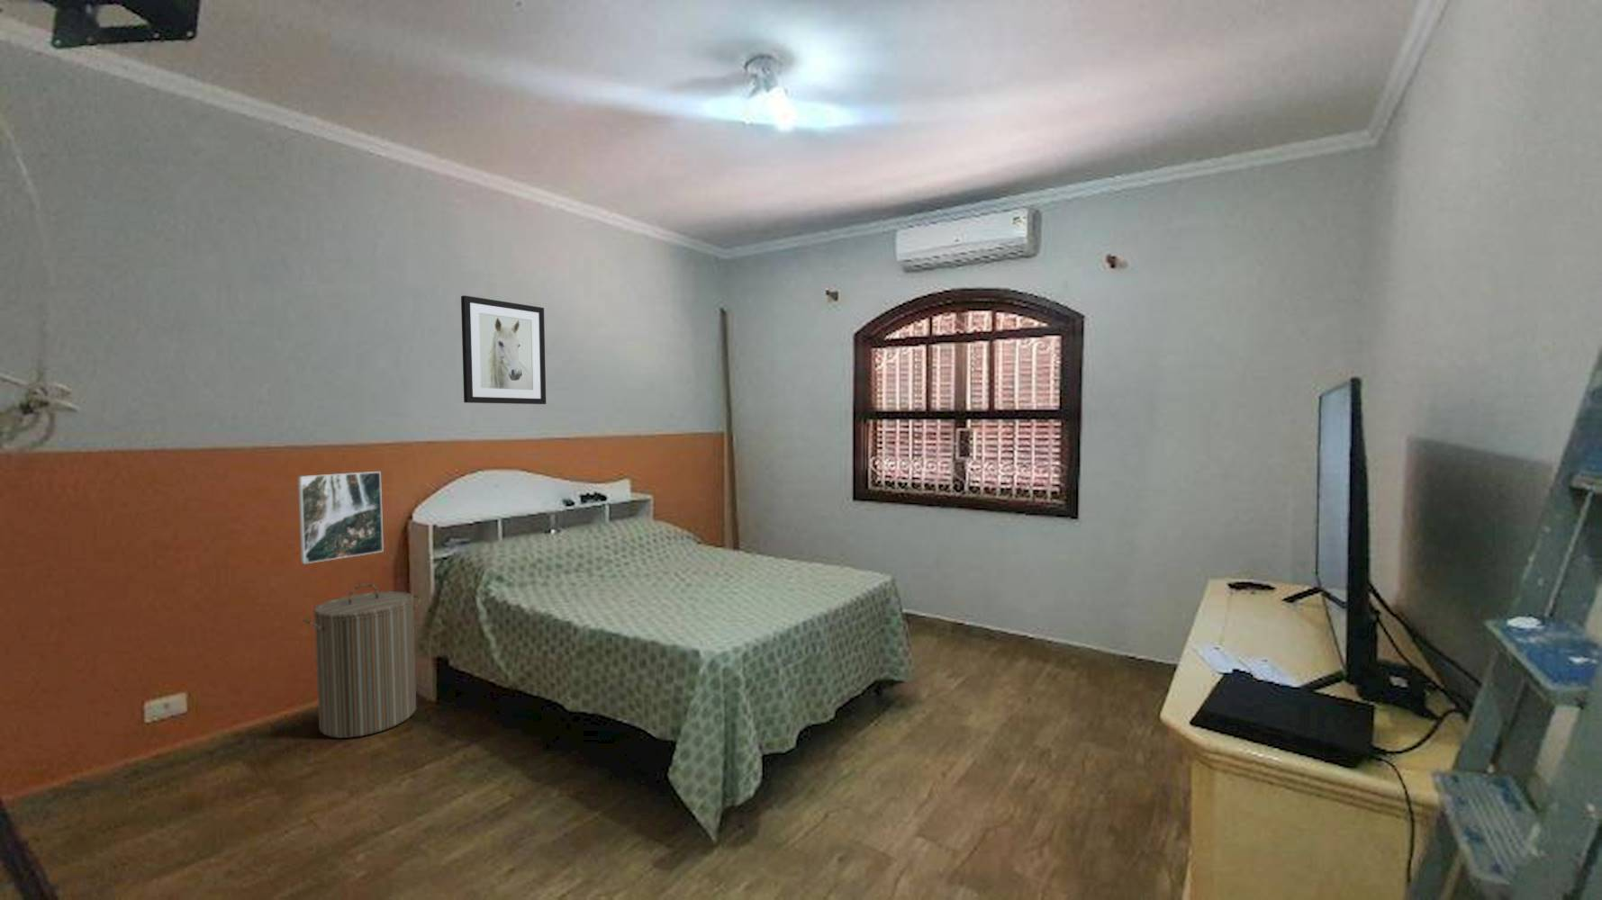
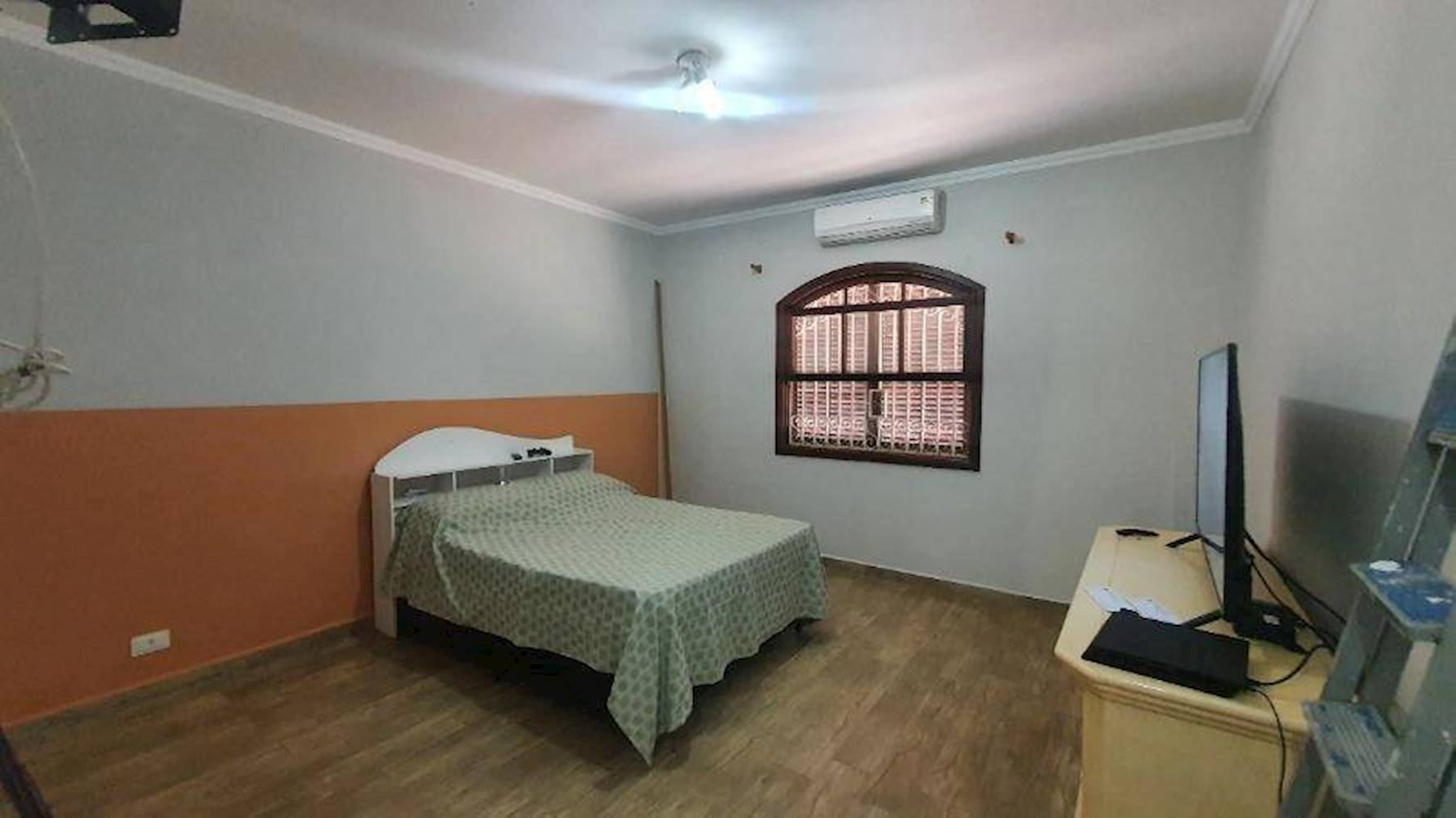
- laundry hamper (366, 650)
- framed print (342, 515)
- wall art (505, 353)
